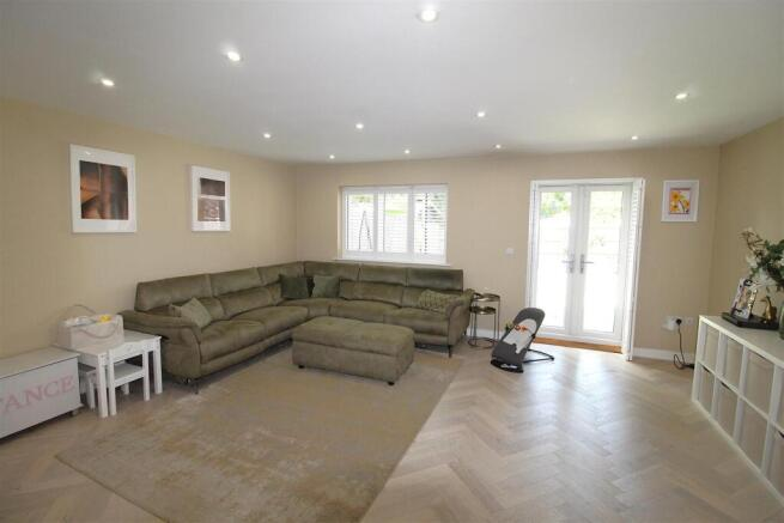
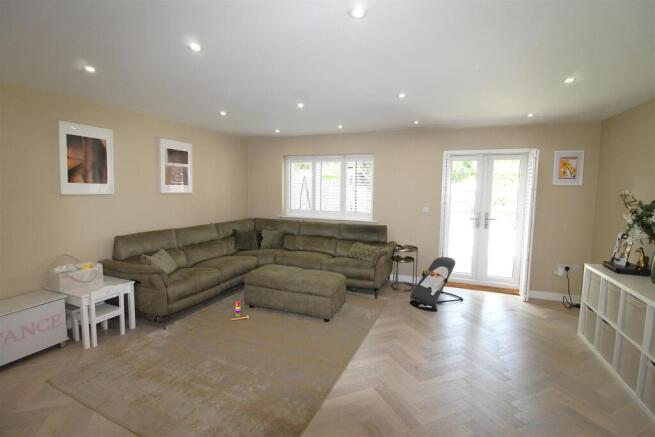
+ stacking toy (239, 310)
